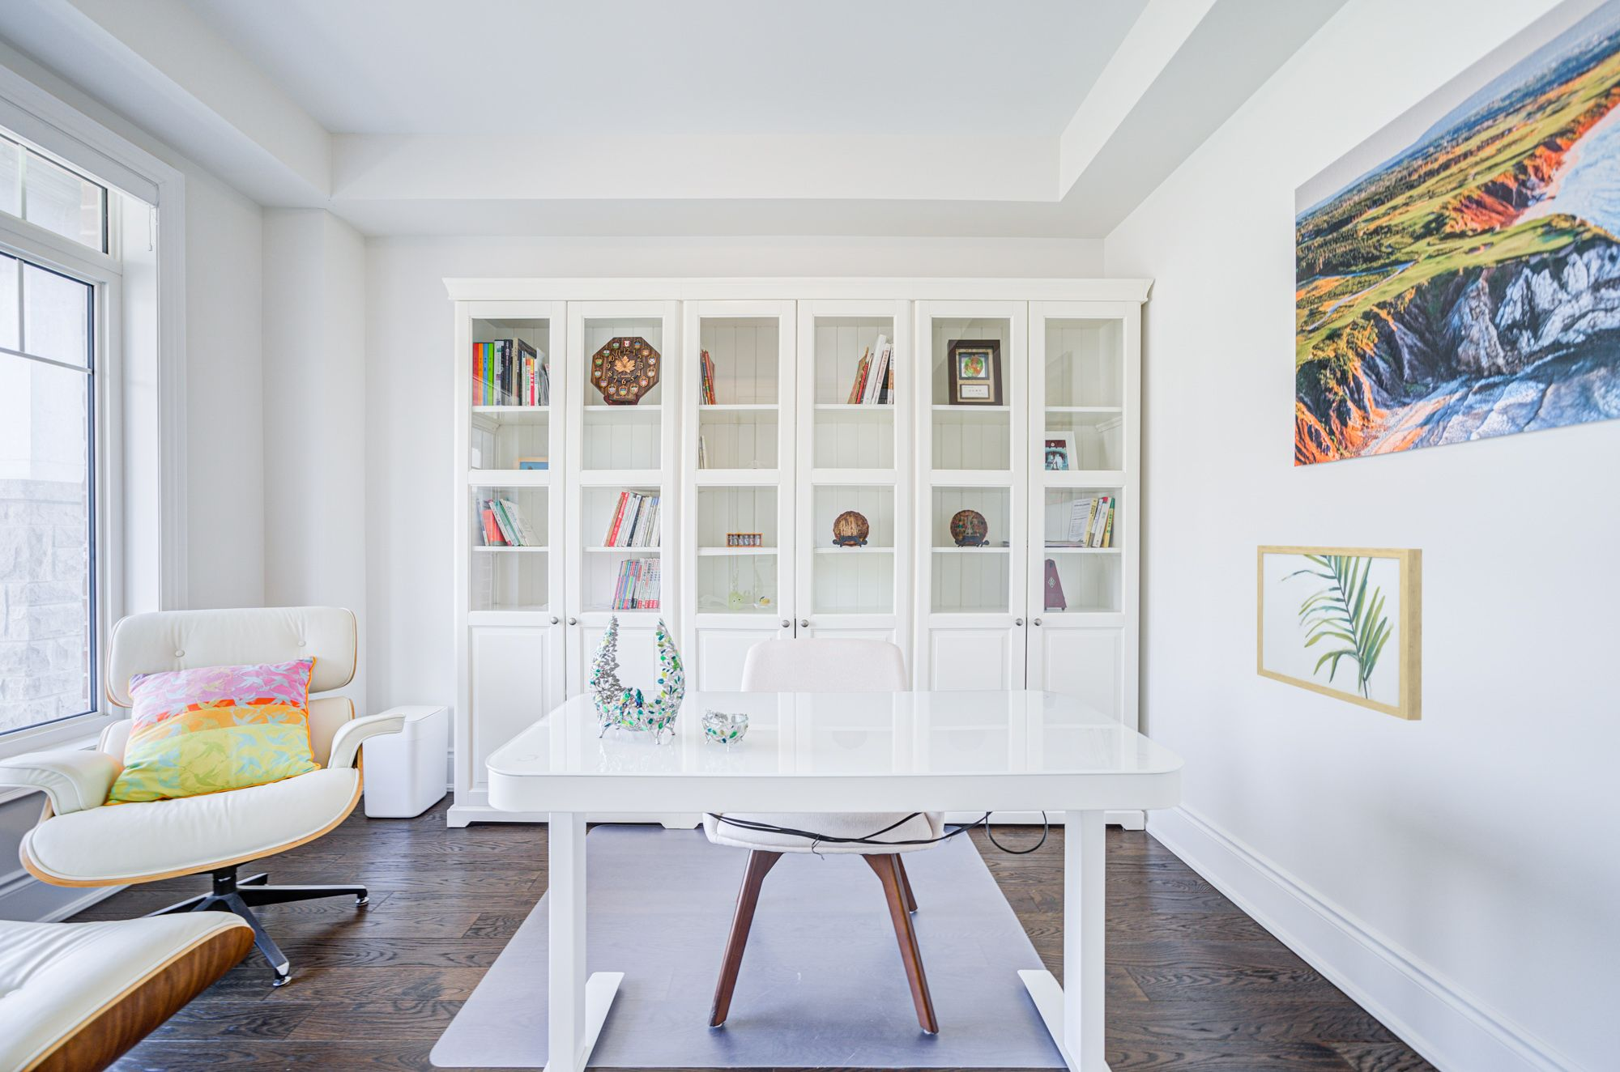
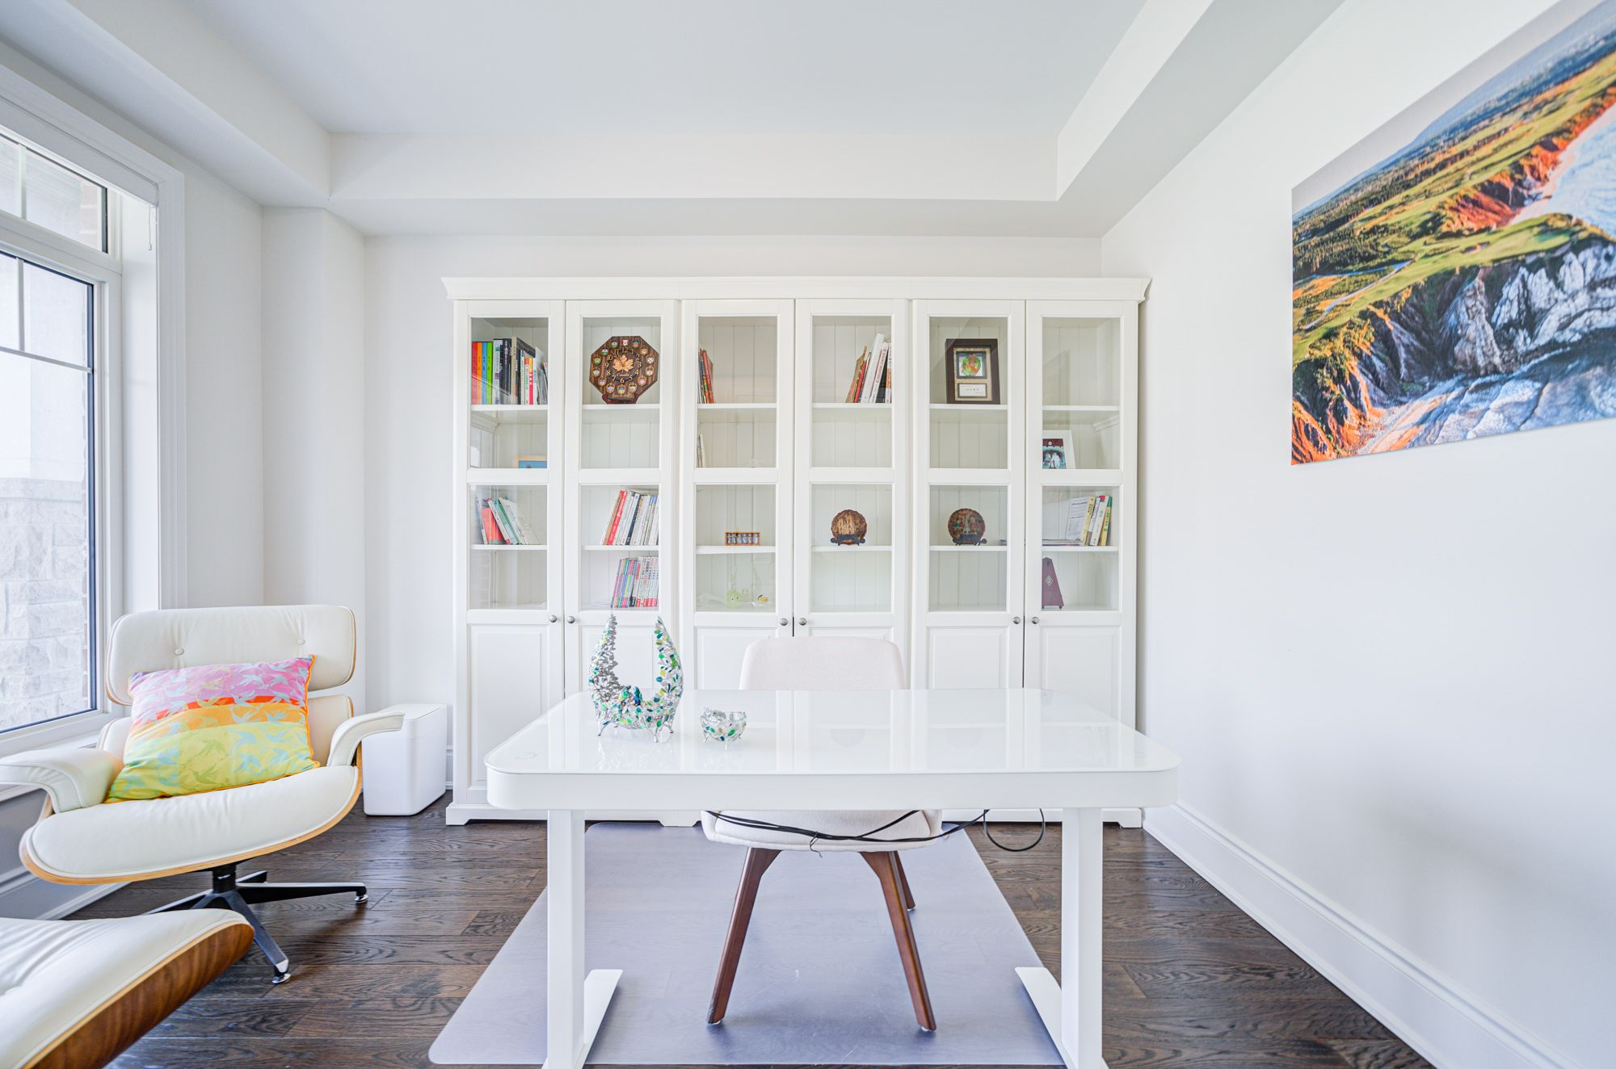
- wall art (1328, 620)
